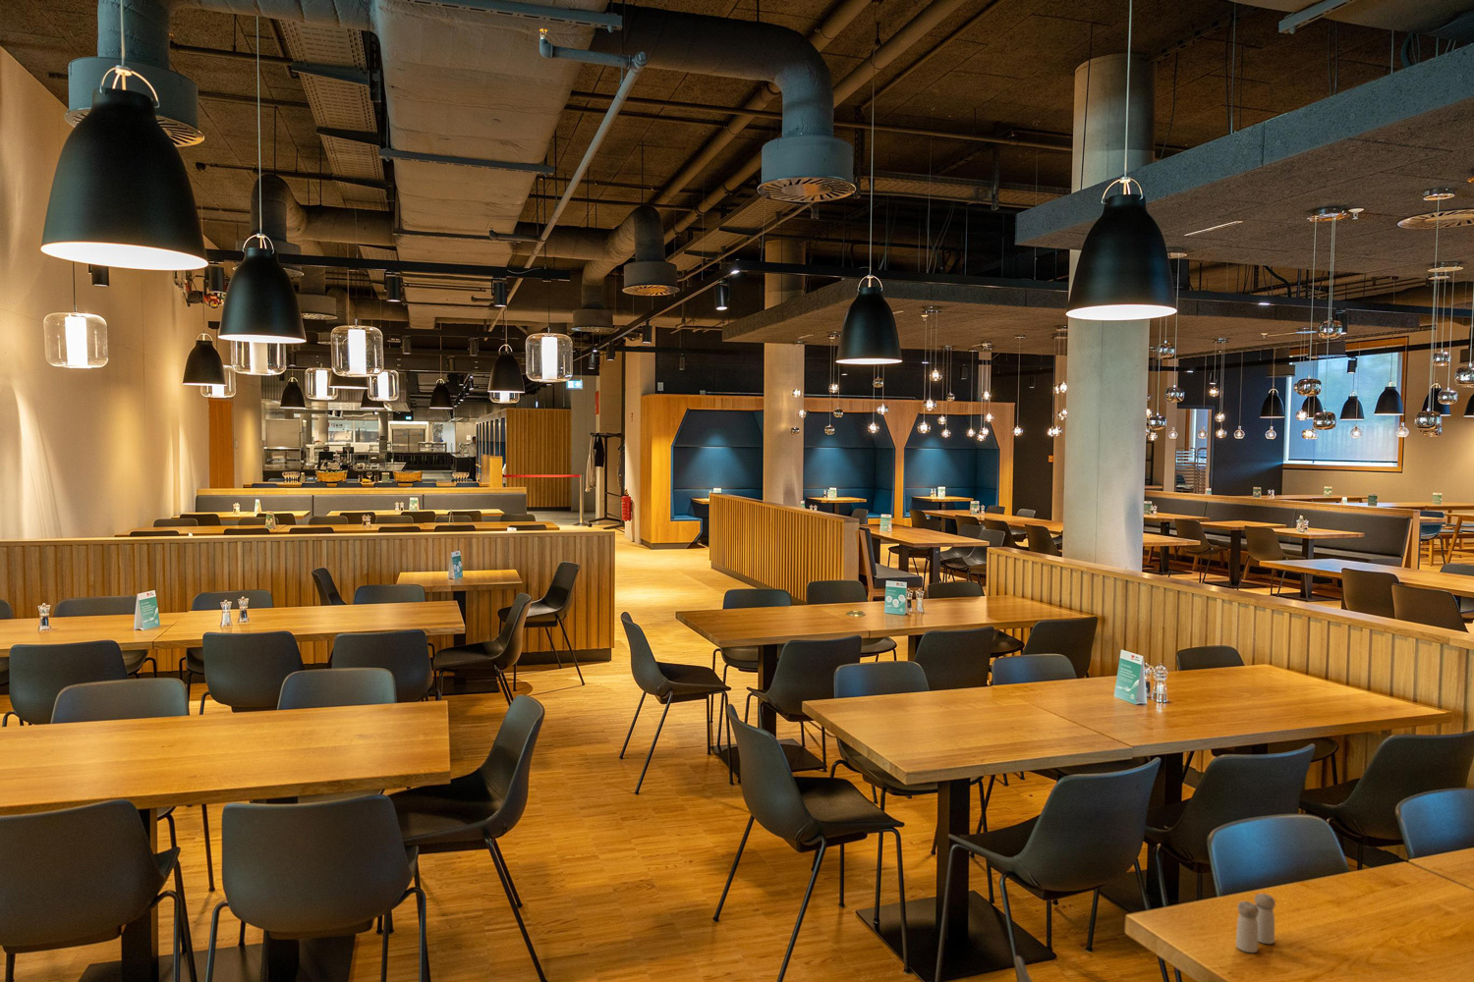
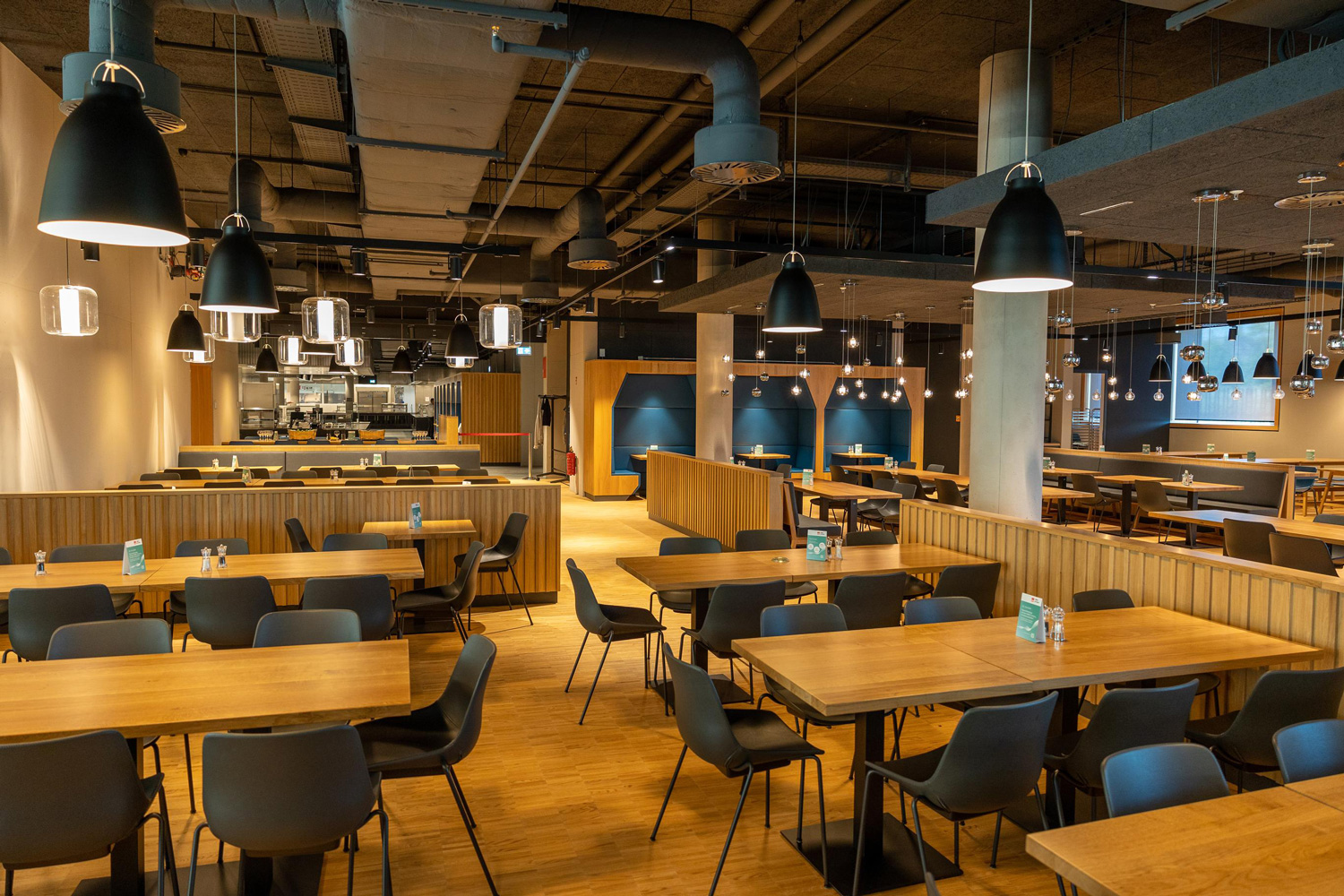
- salt and pepper shaker (1256, 921)
